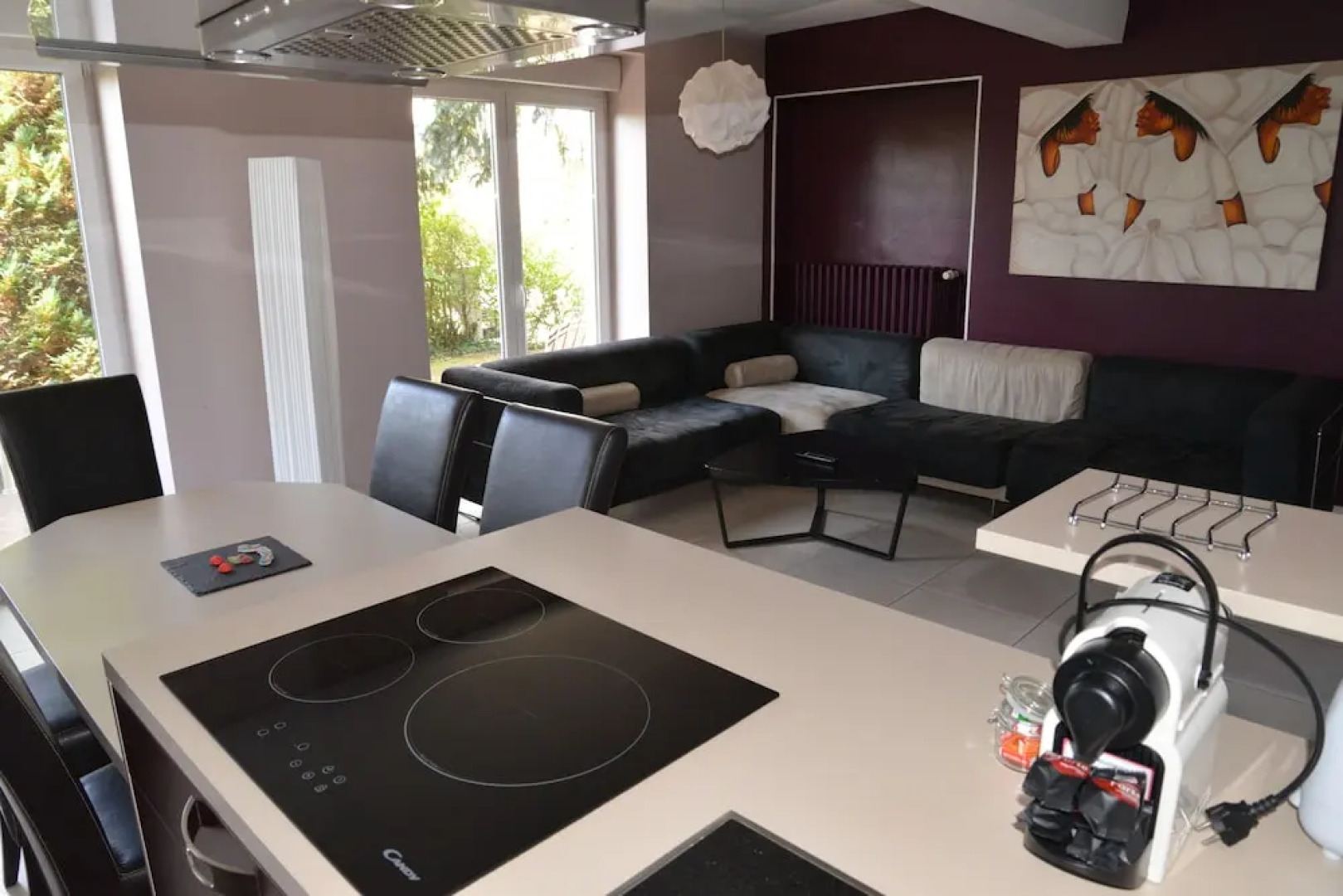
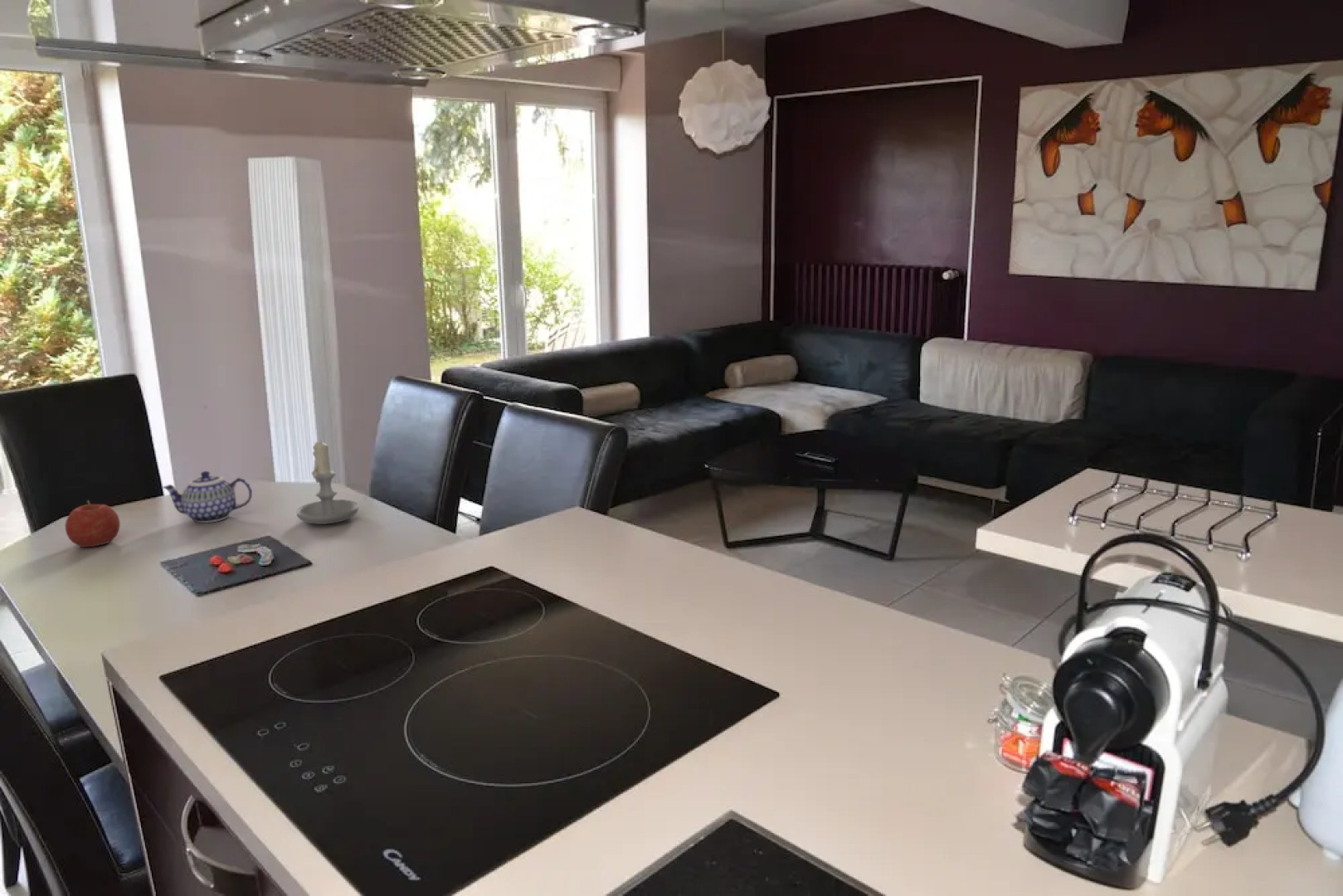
+ fruit (91, 522)
+ candle (324, 480)
+ teapot (207, 494)
